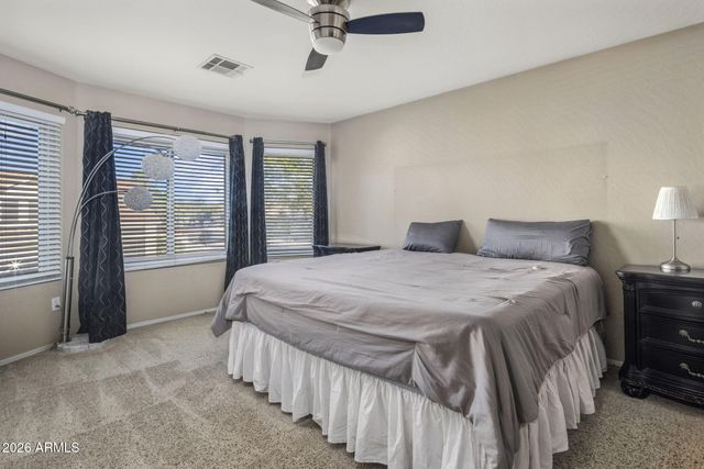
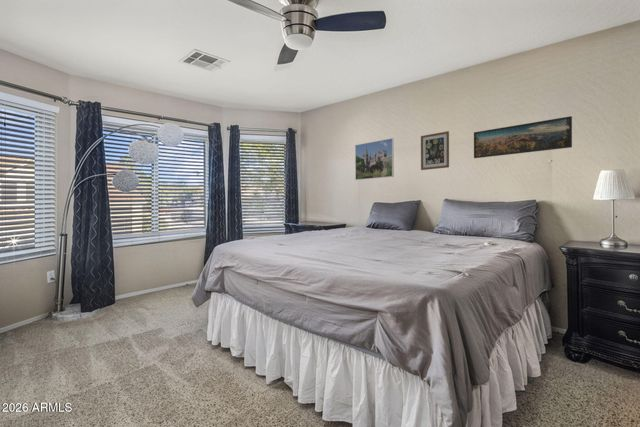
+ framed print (518, 139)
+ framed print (373, 160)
+ wall art (434, 151)
